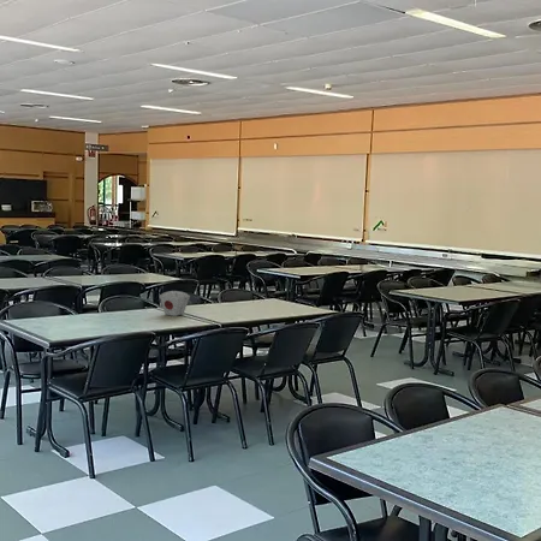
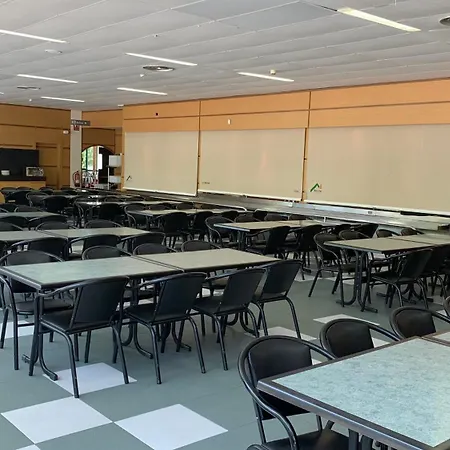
- takeout container (174, 303)
